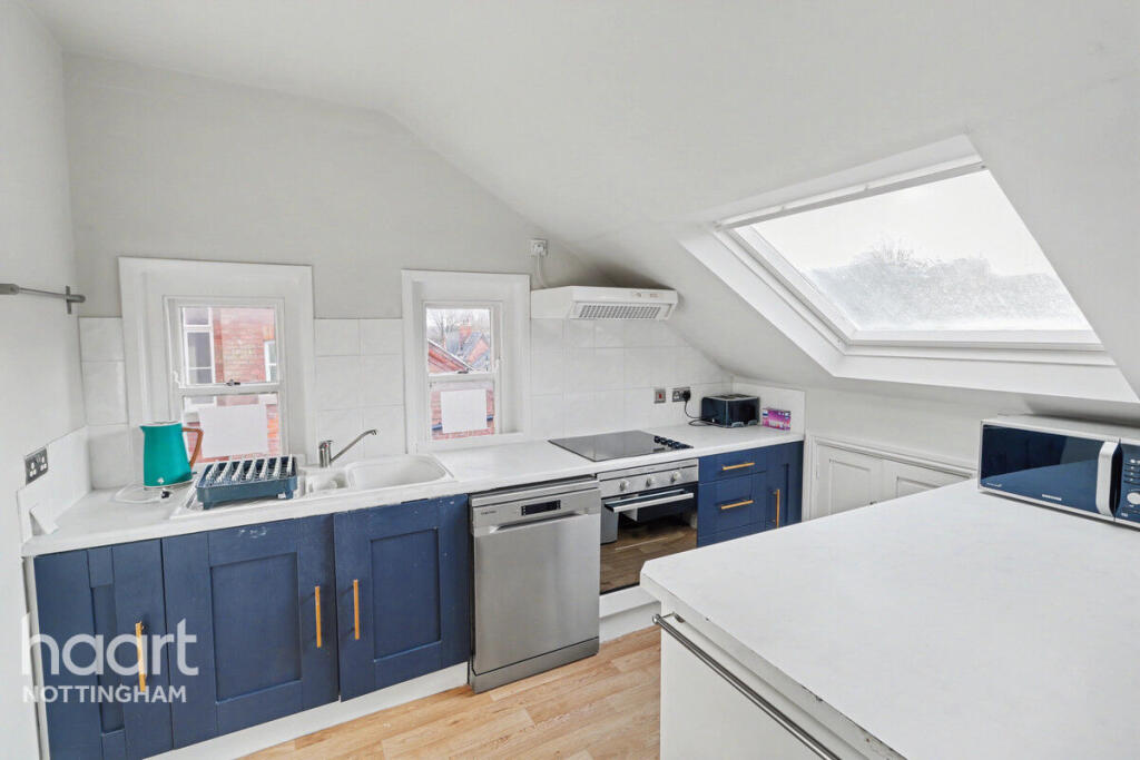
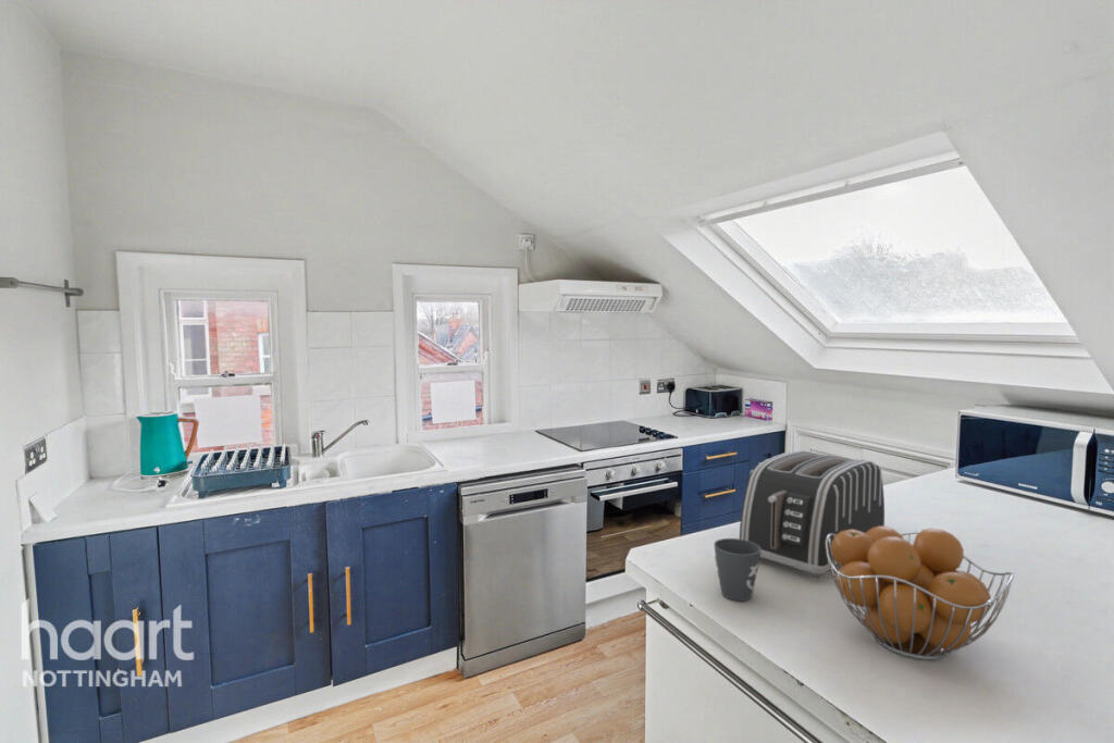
+ fruit basket (911, 586)
+ toaster (813, 503)
+ mug (739, 568)
